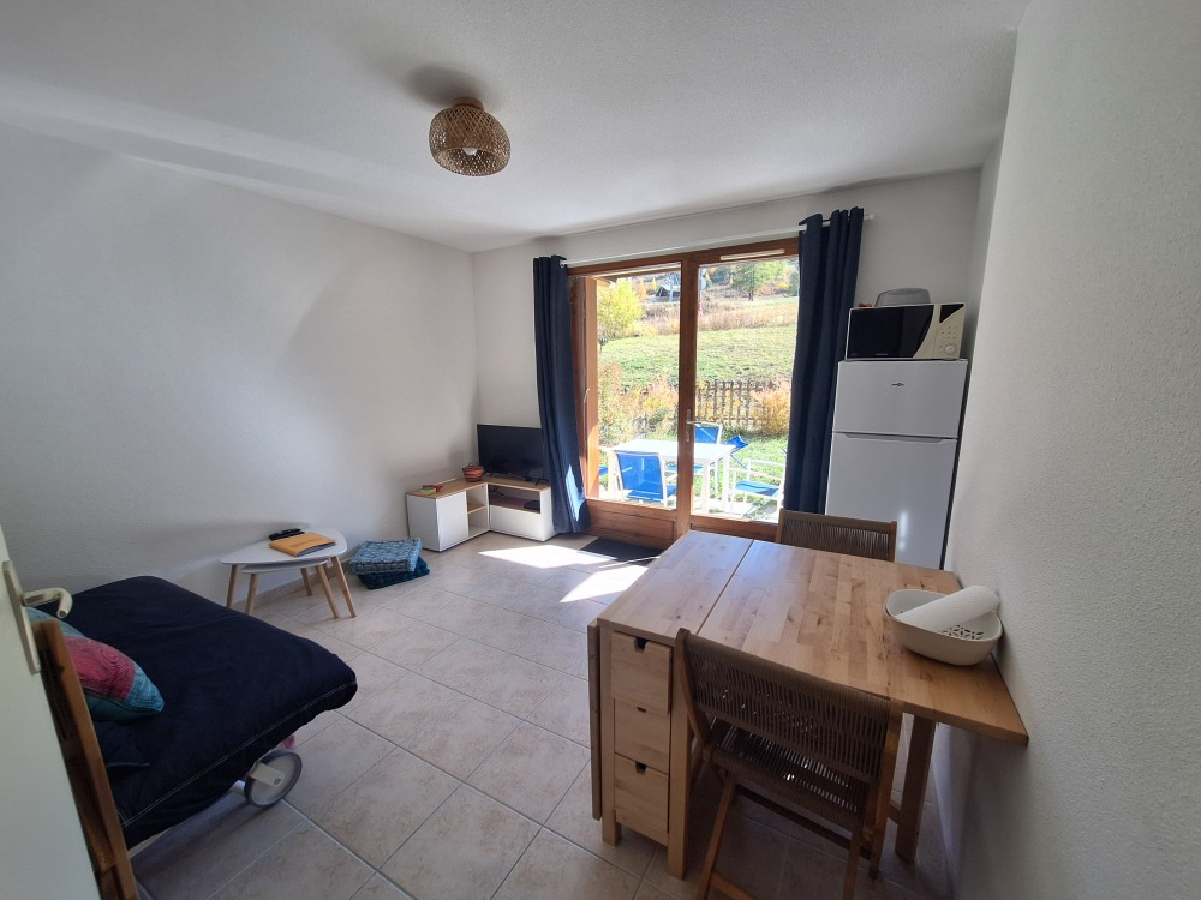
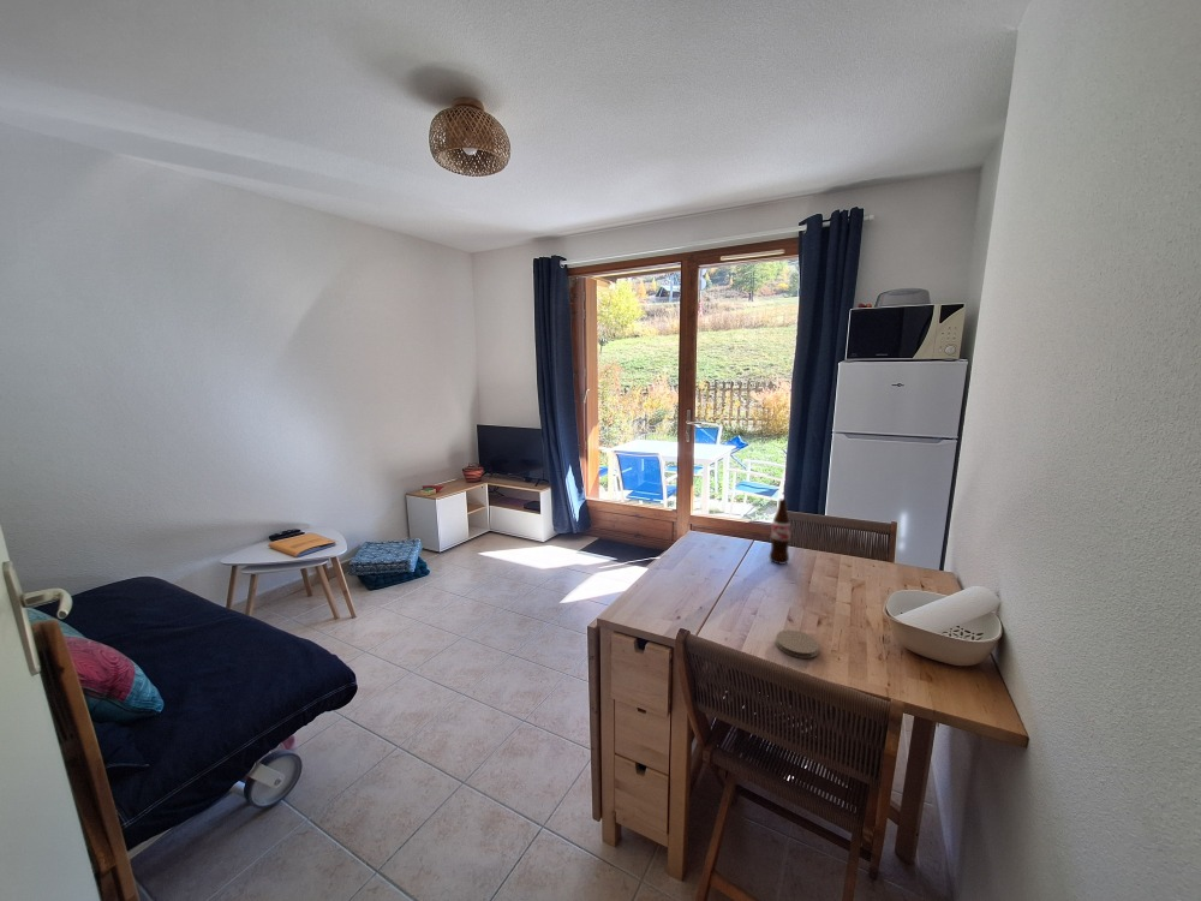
+ coaster (796, 643)
+ bottle (781, 531)
